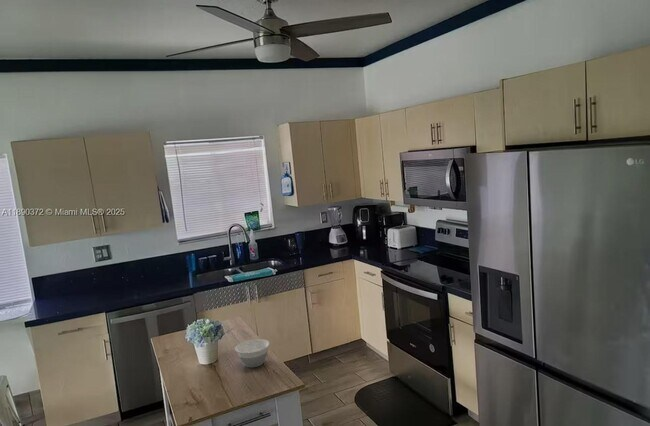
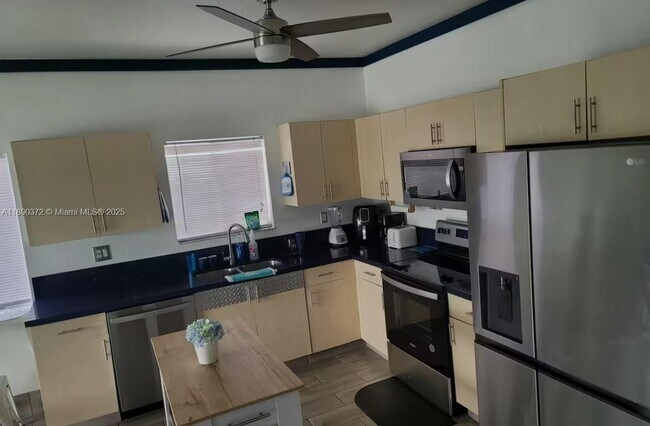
- bowl (253, 354)
